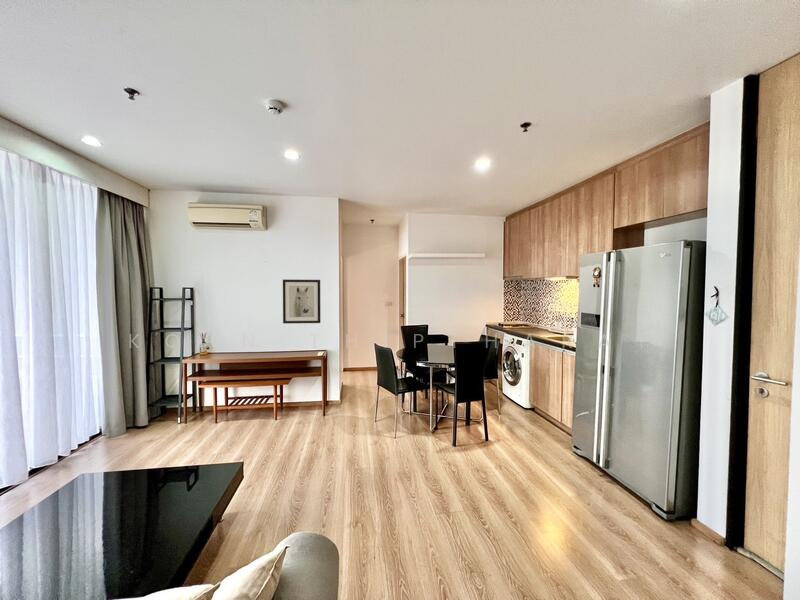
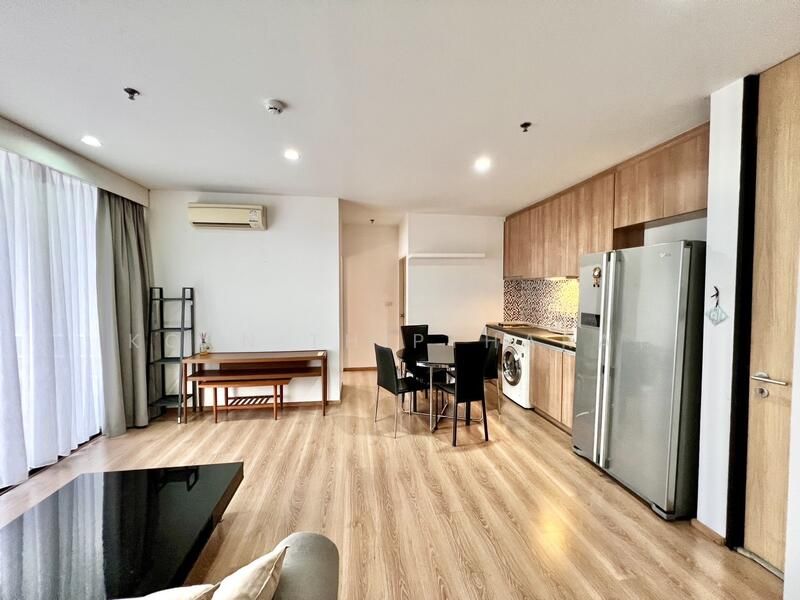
- wall art (301, 301)
